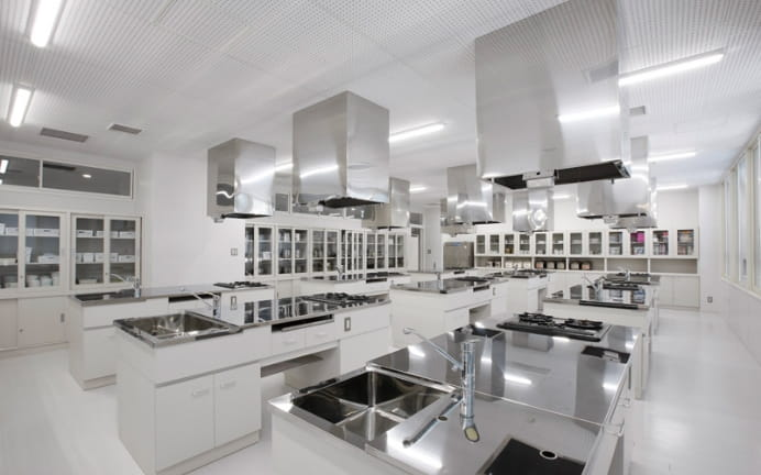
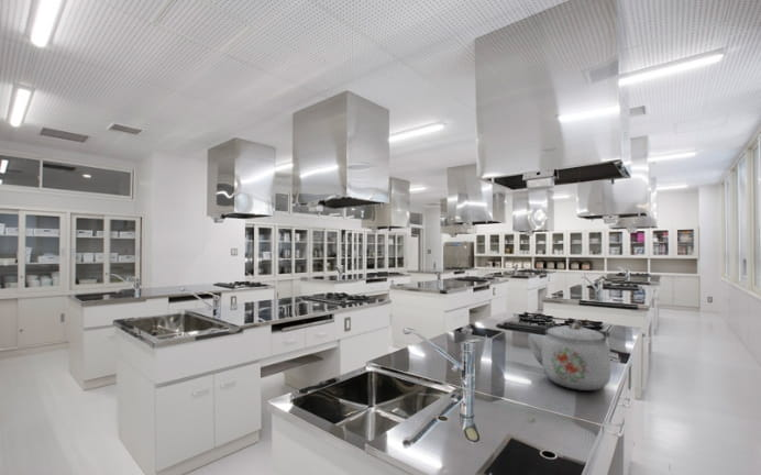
+ kettle (567, 351)
